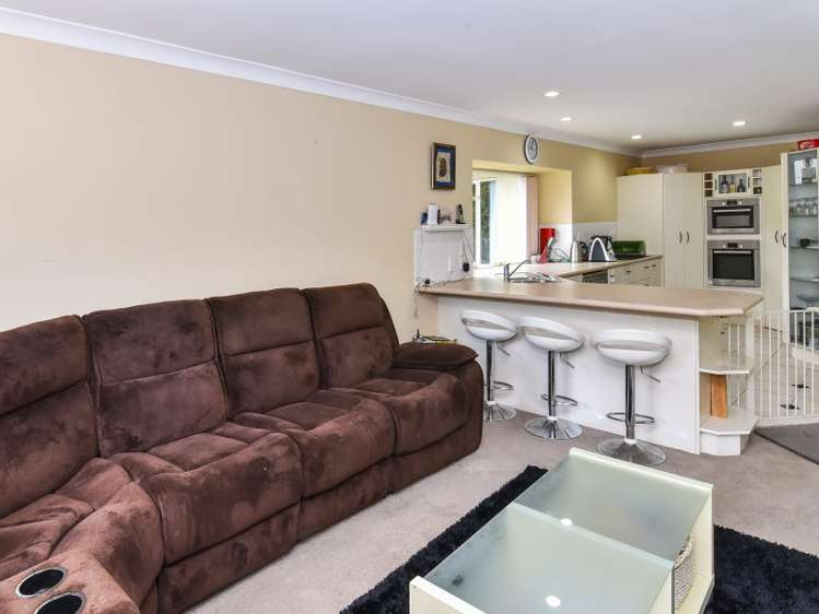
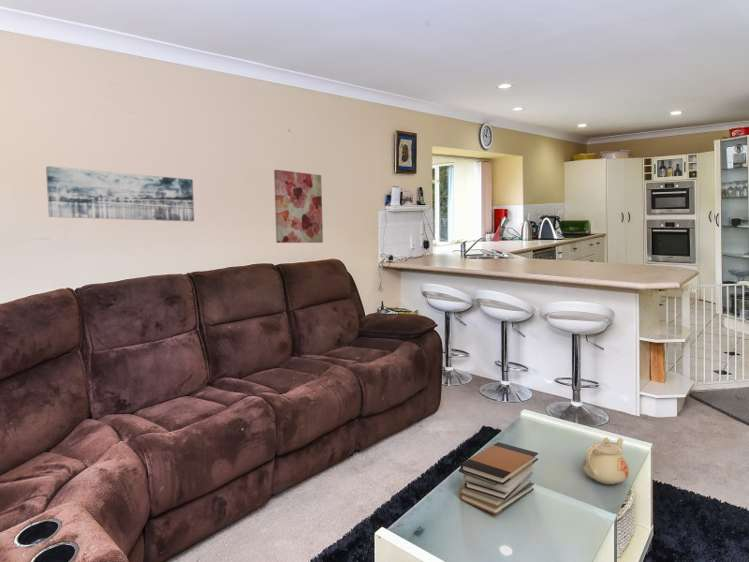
+ book stack (499, 476)
+ wall art (127, 196)
+ wall art (299, 207)
+ teapot (605, 458)
